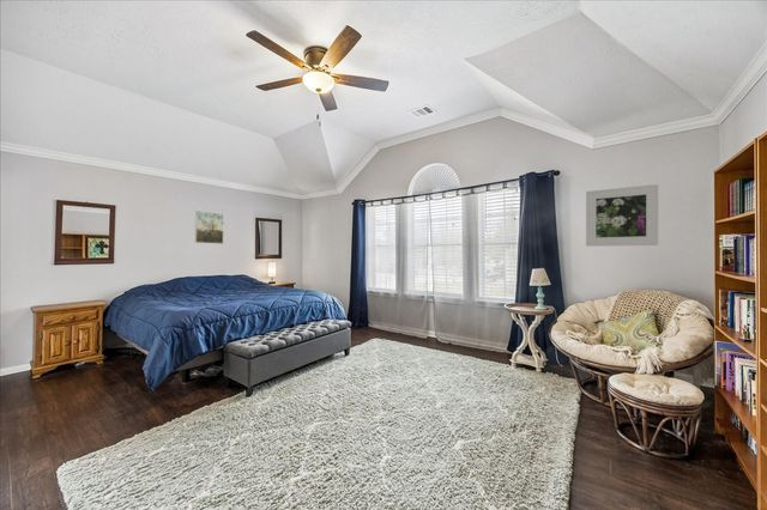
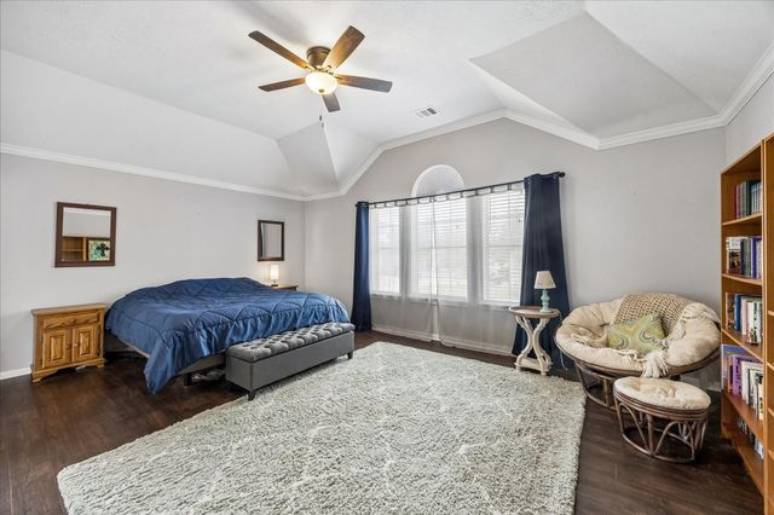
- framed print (620, 217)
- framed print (210, 227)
